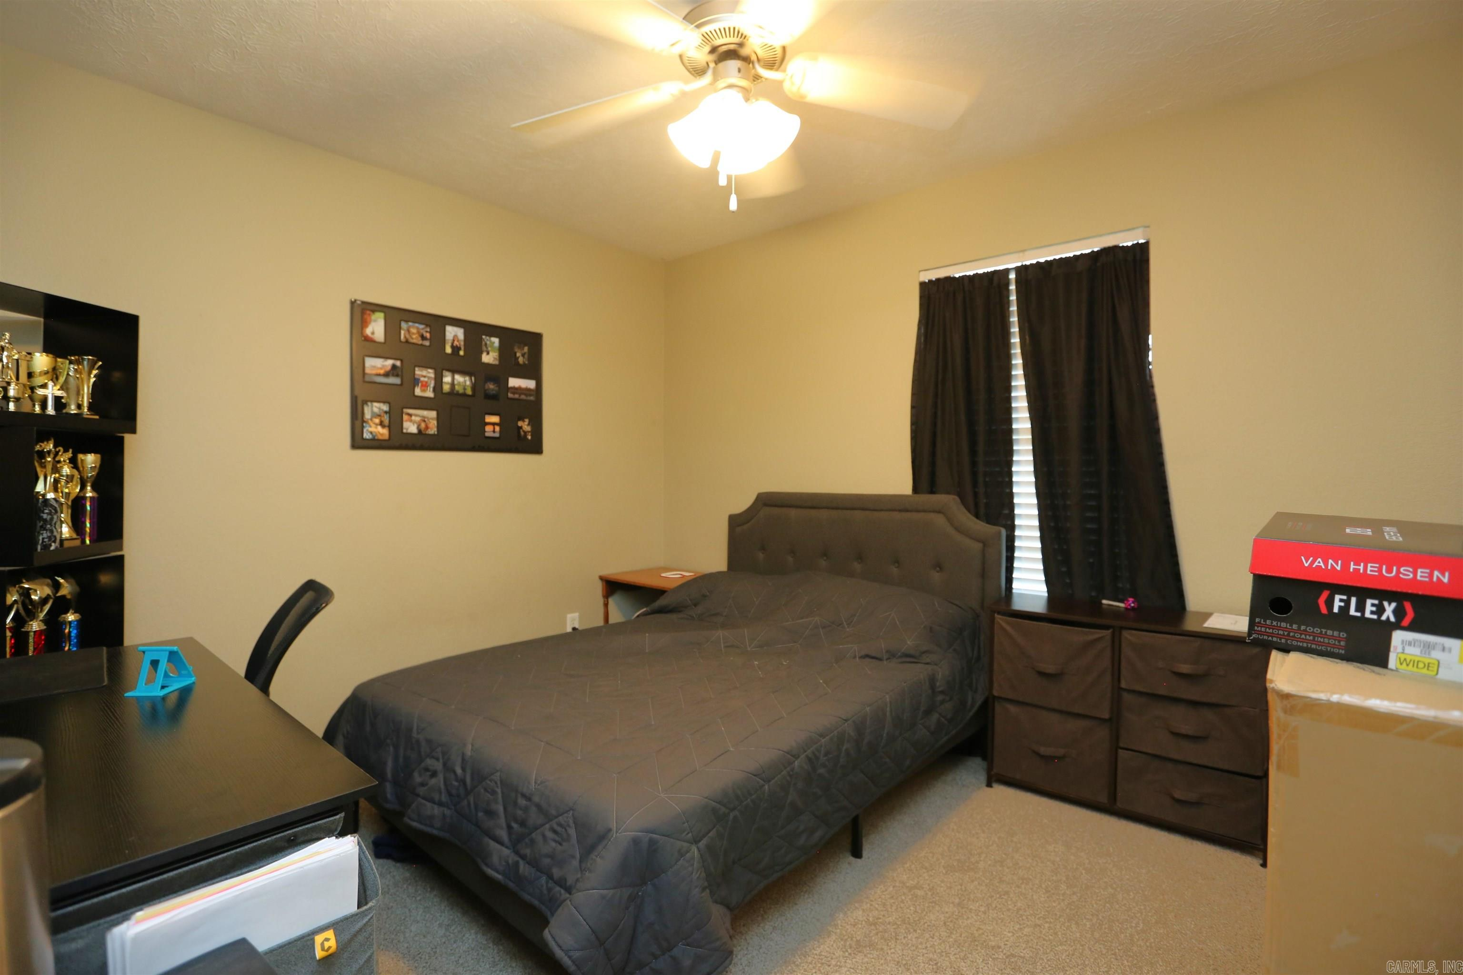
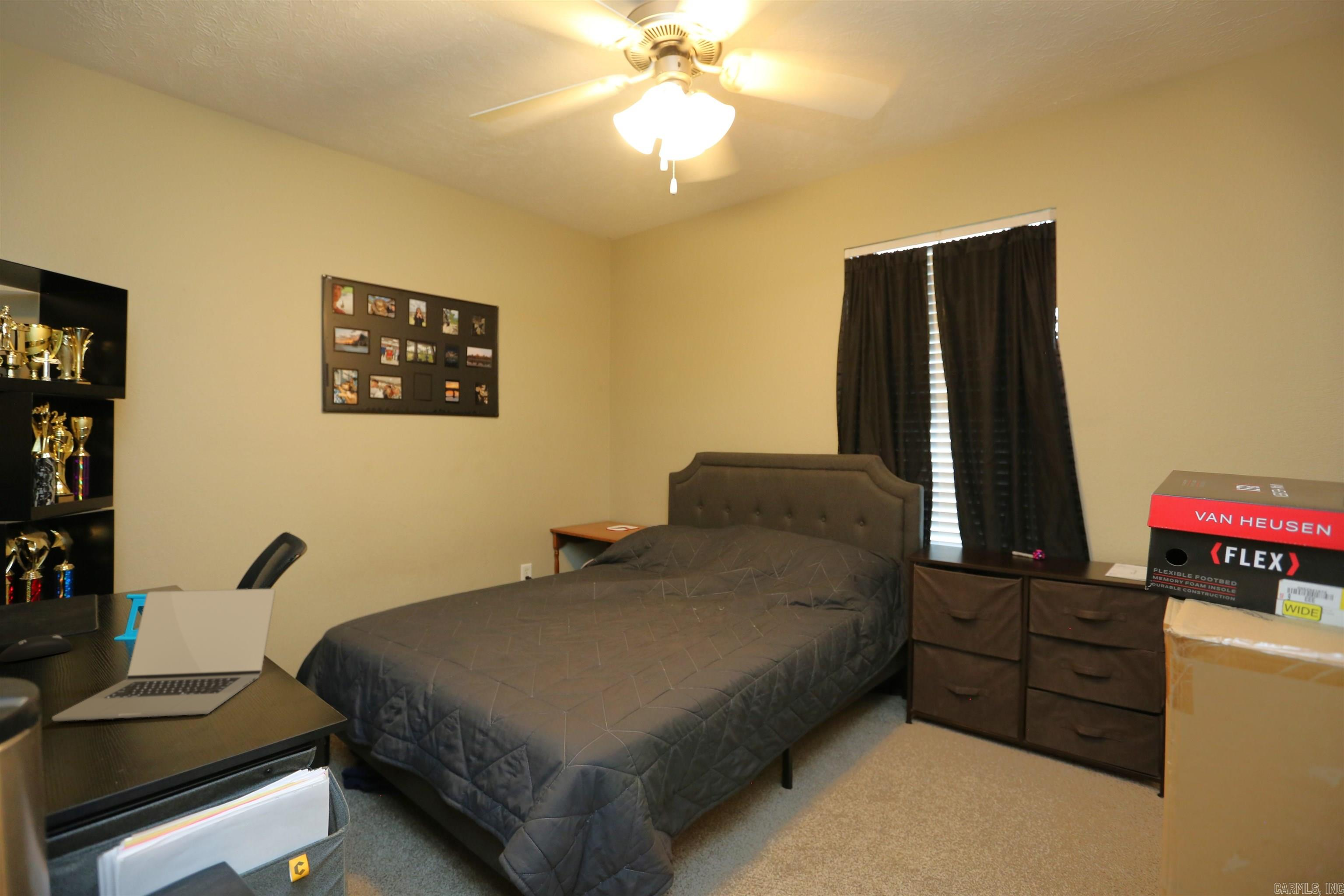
+ computer mouse (36, 646)
+ laptop (176, 648)
